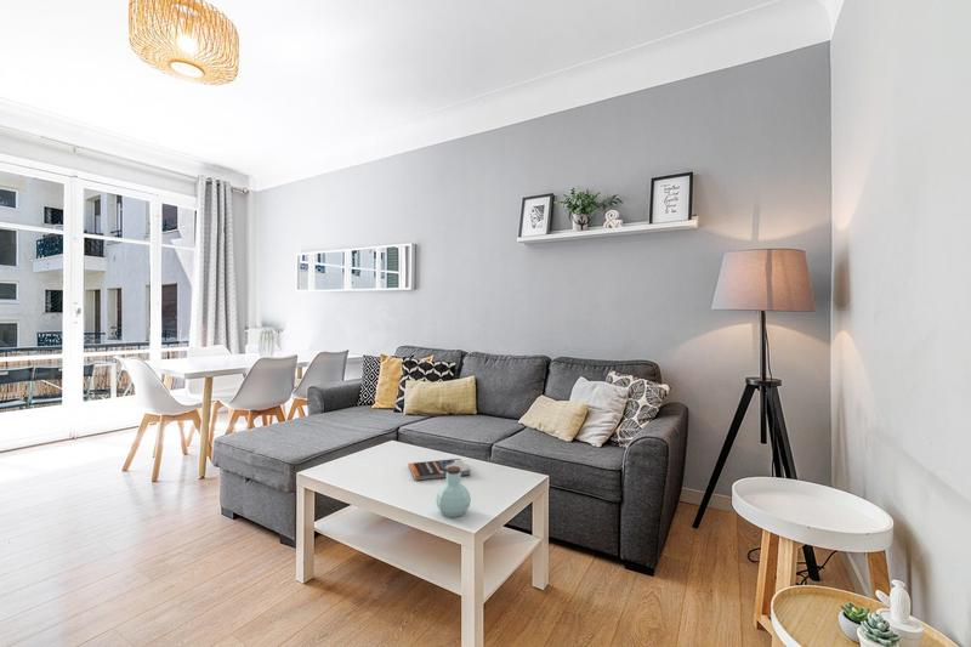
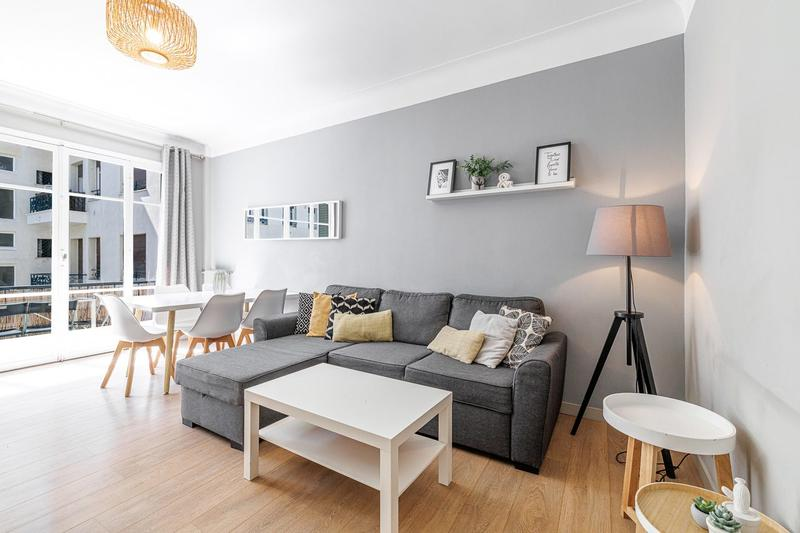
- jar (453, 489)
- book (438, 469)
